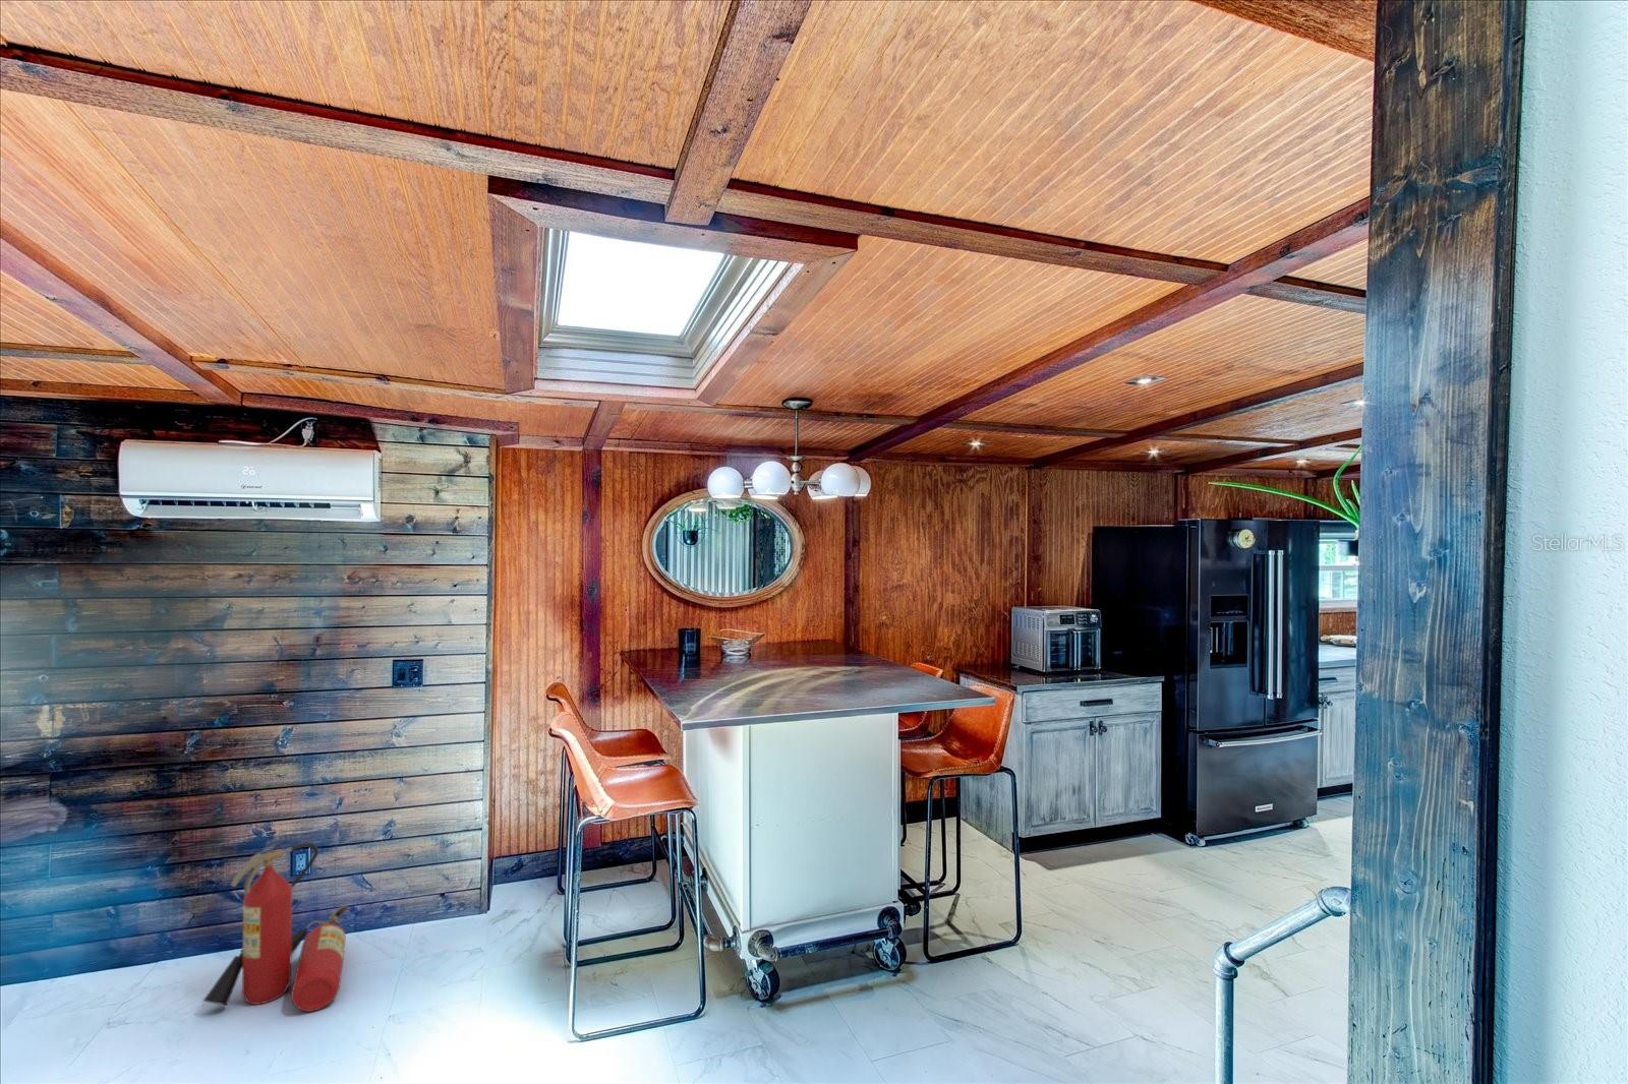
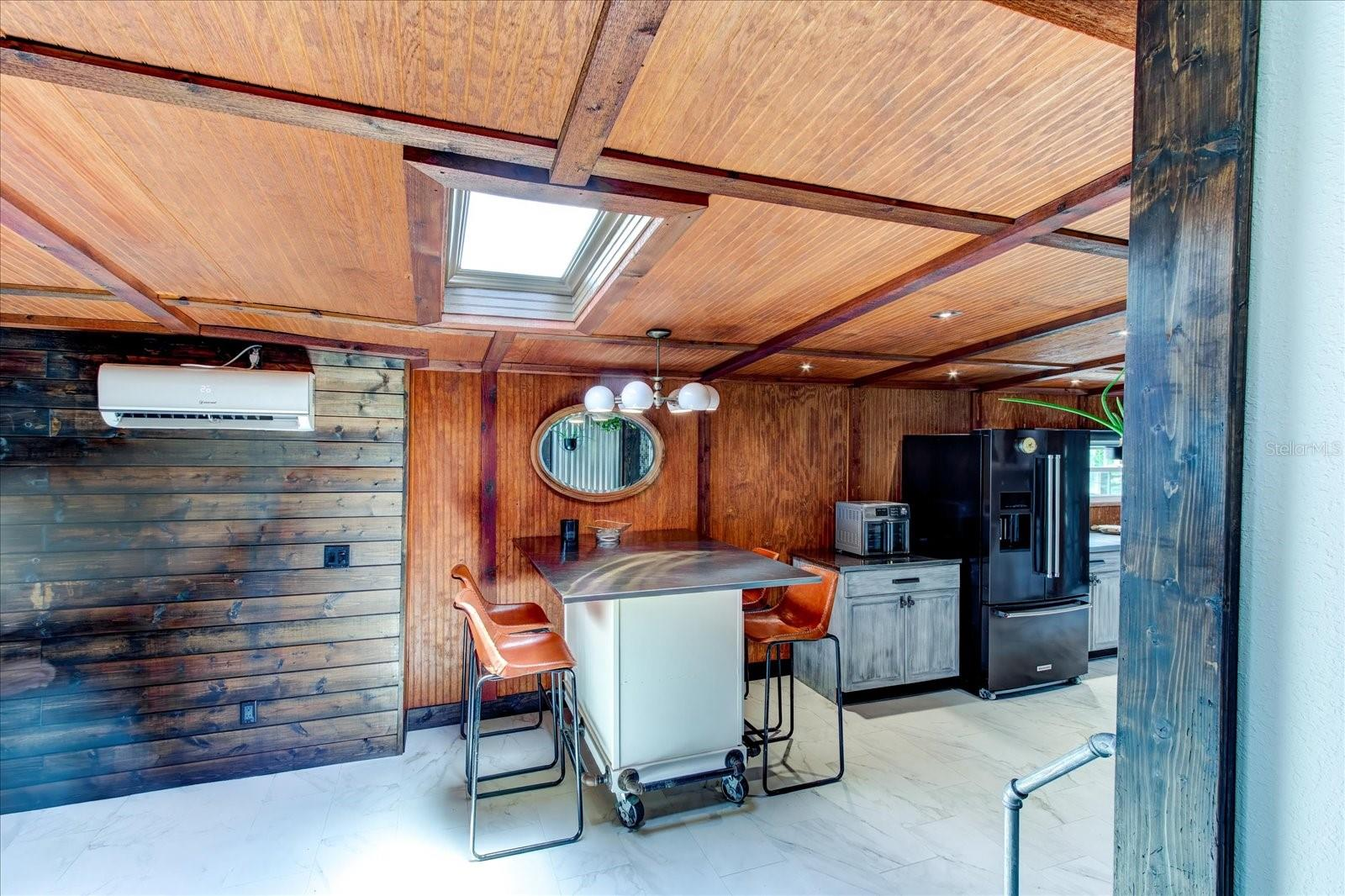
- fire extinguisher (290, 910)
